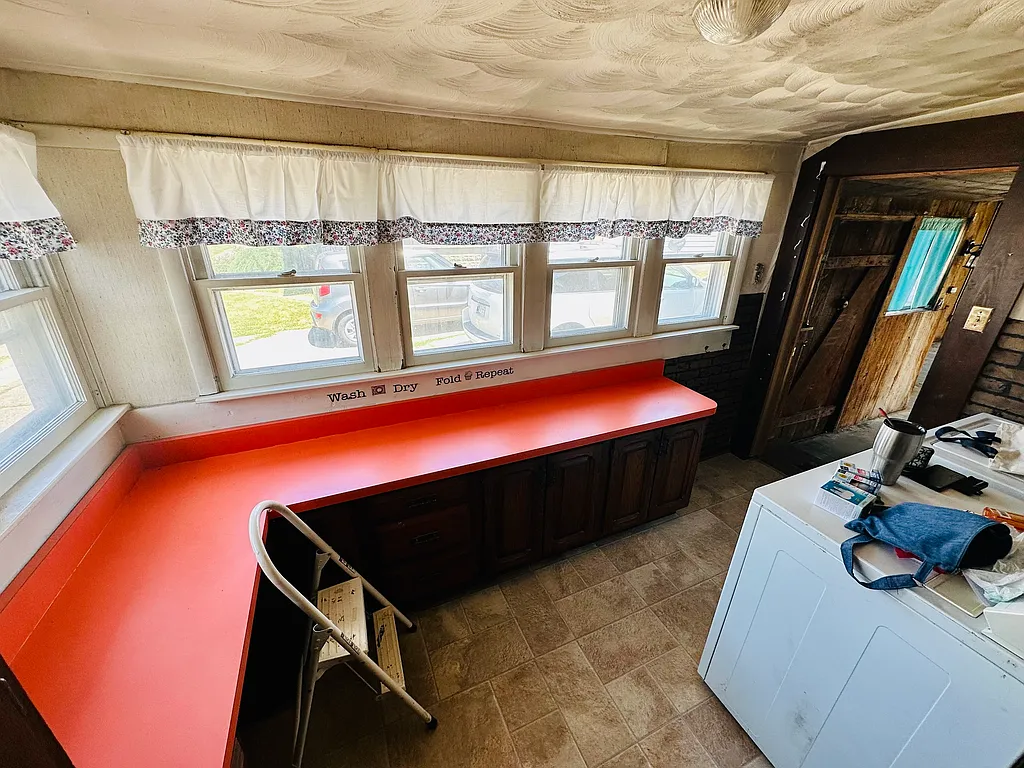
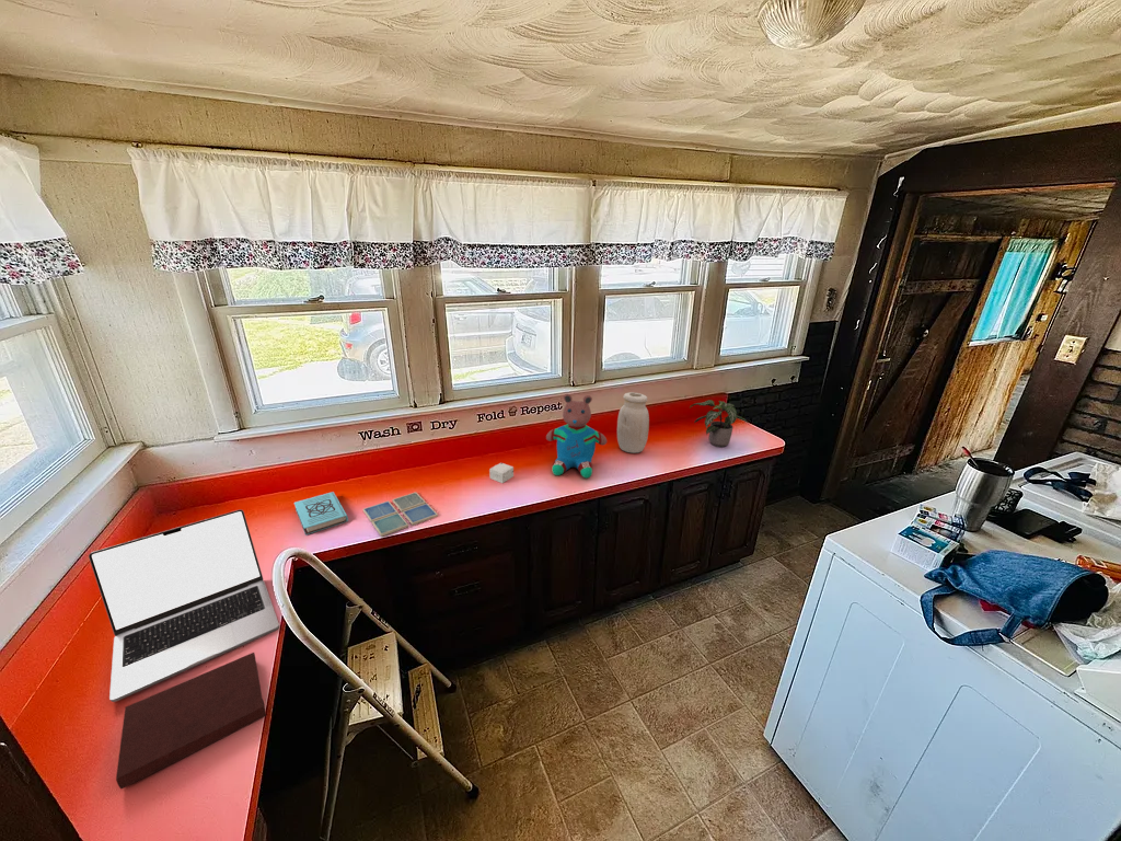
+ notebook (196, 712)
+ book (321, 511)
+ laptop (186, 592)
+ small box (501, 472)
+ potted plant (717, 423)
+ teddy bear (575, 434)
+ drink coaster (398, 514)
+ jar (633, 422)
